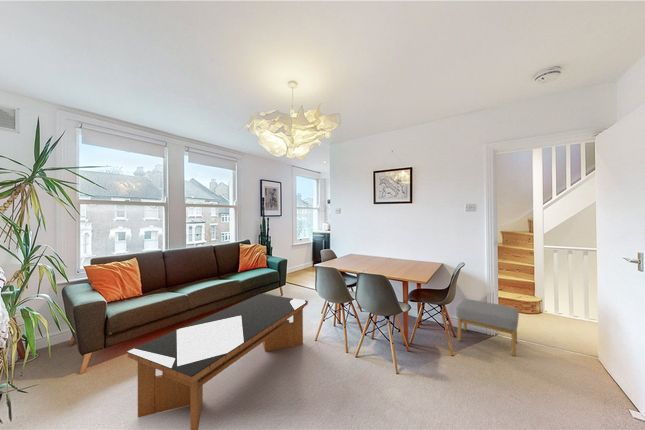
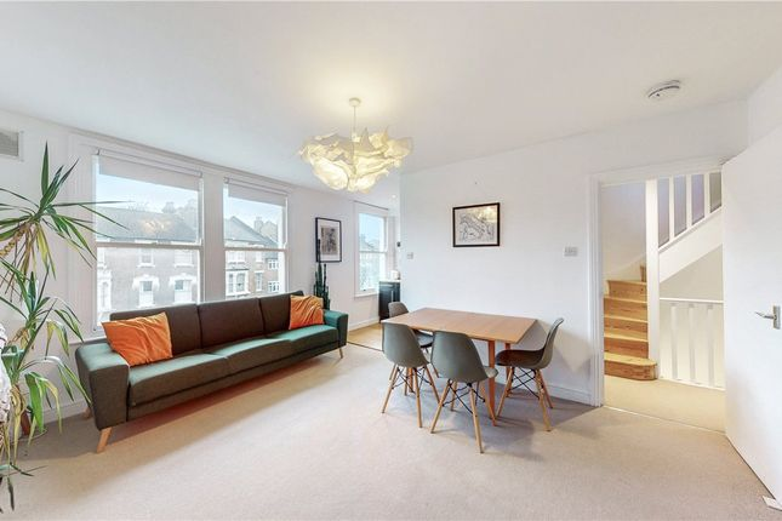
- coffee table (238, 346)
- footstool (486, 323)
